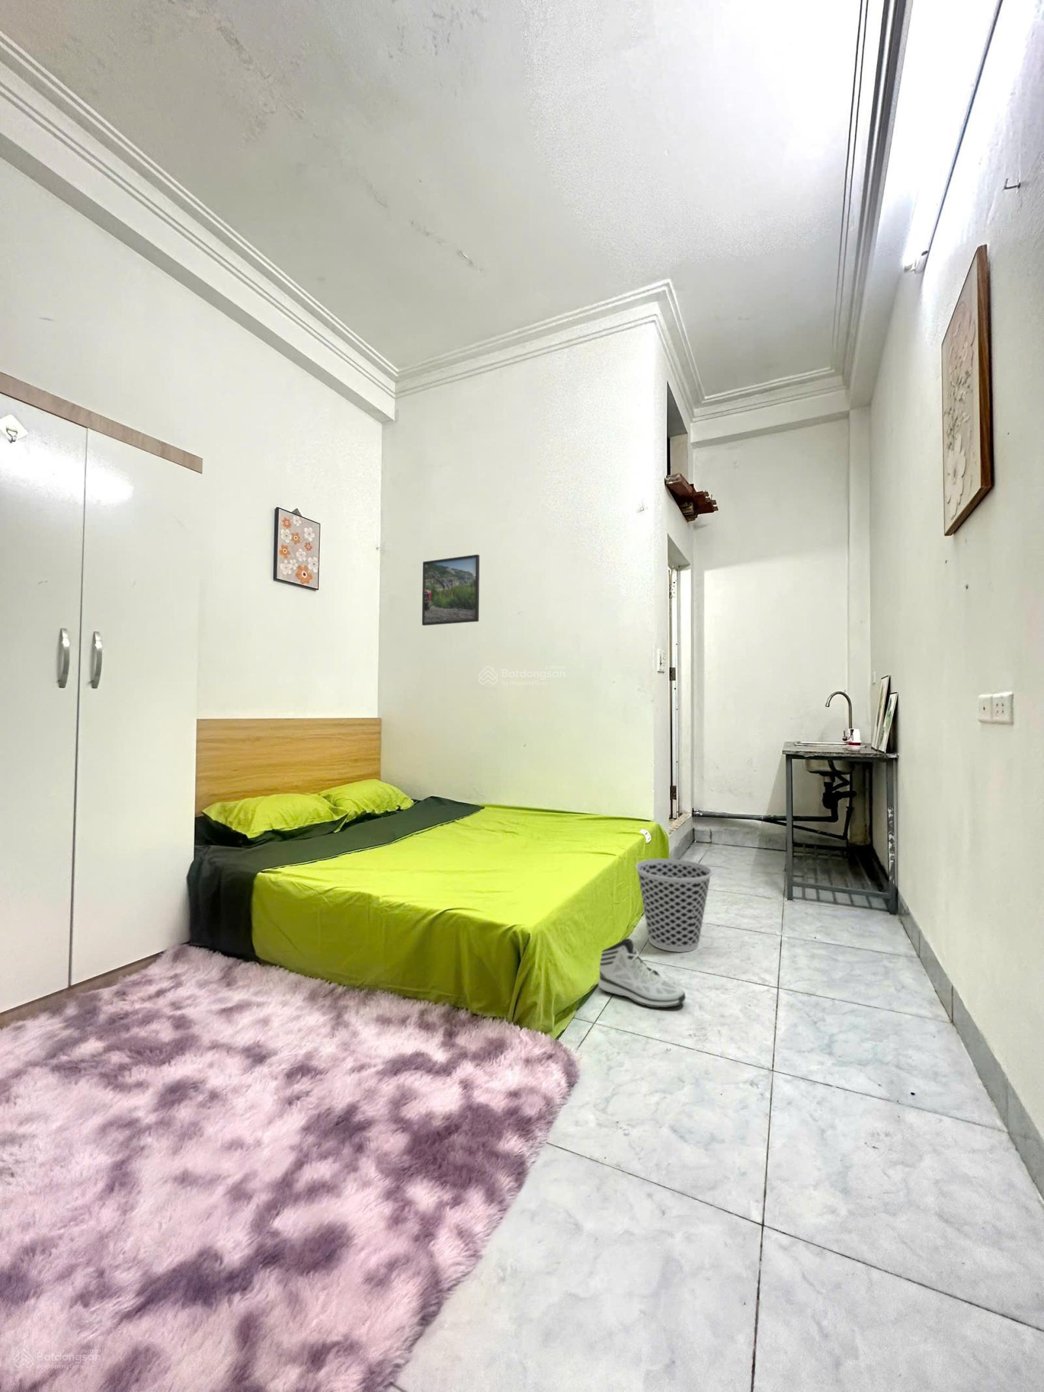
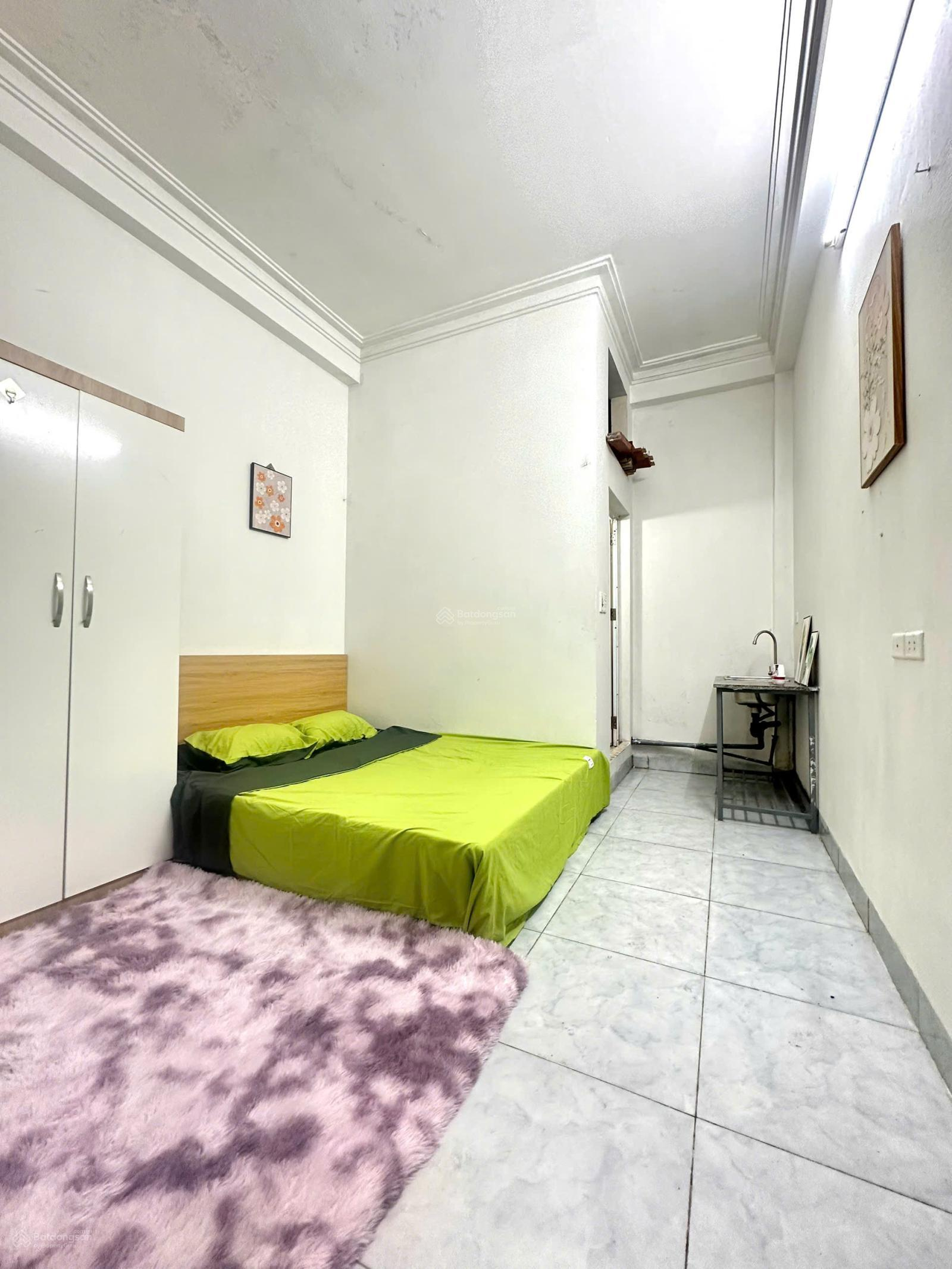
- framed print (450, 590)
- sneaker (639, 970)
- wastebasket (673, 905)
